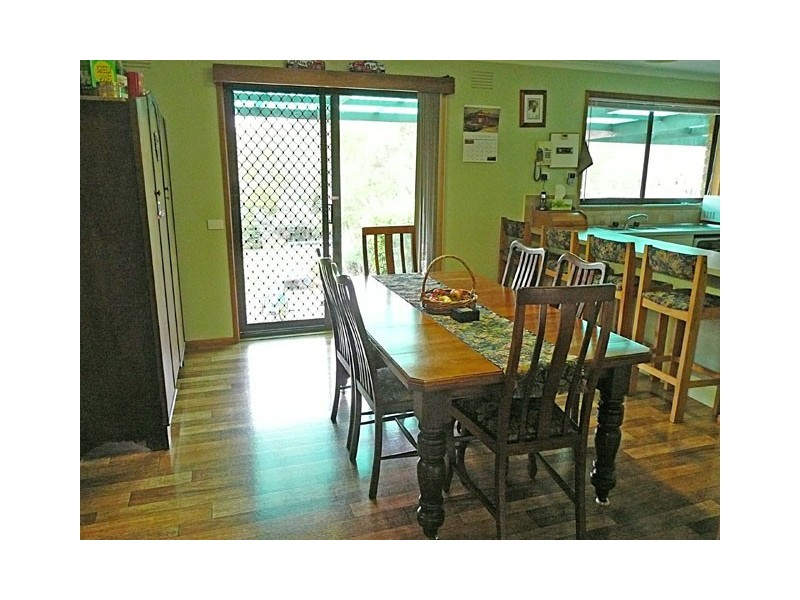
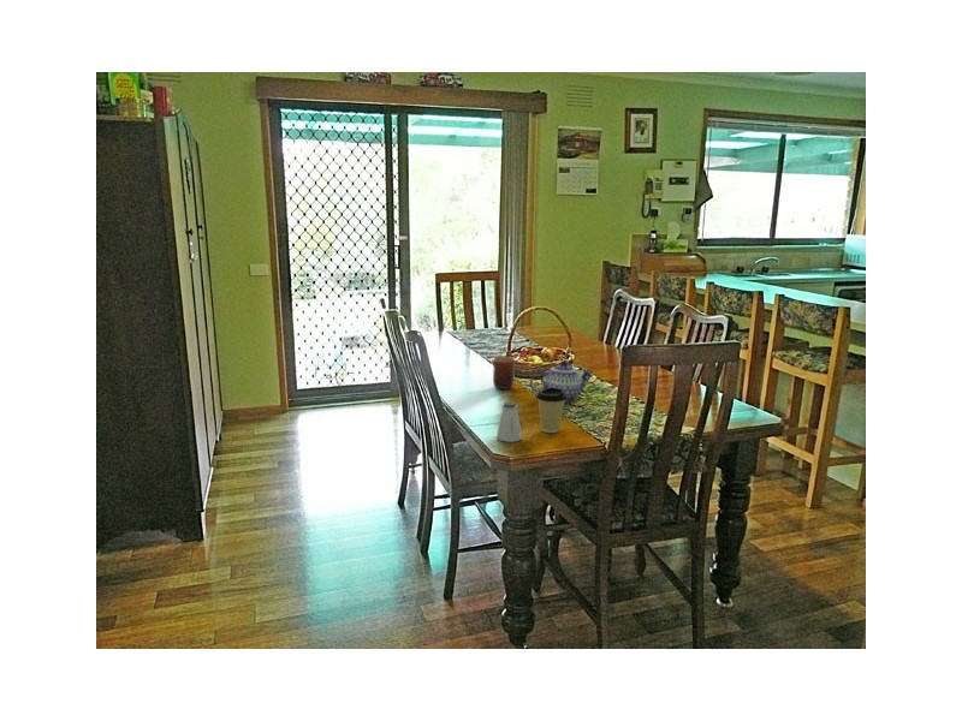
+ coffee cup (551, 410)
+ saltshaker (509, 419)
+ teapot (562, 379)
+ mug (501, 371)
